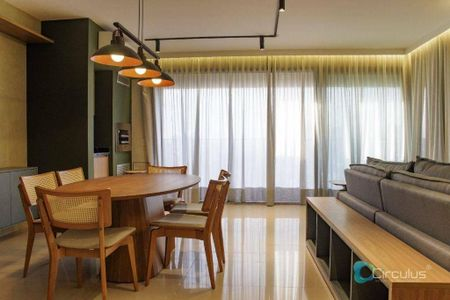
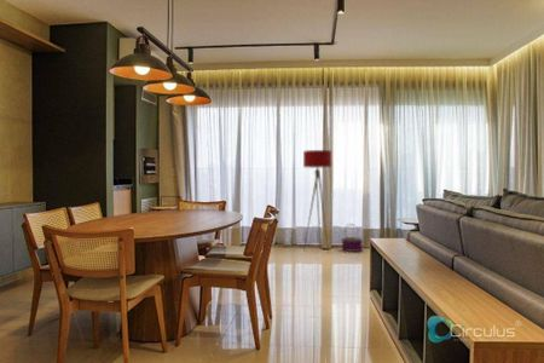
+ floor lamp (317, 200)
+ basket (352, 237)
